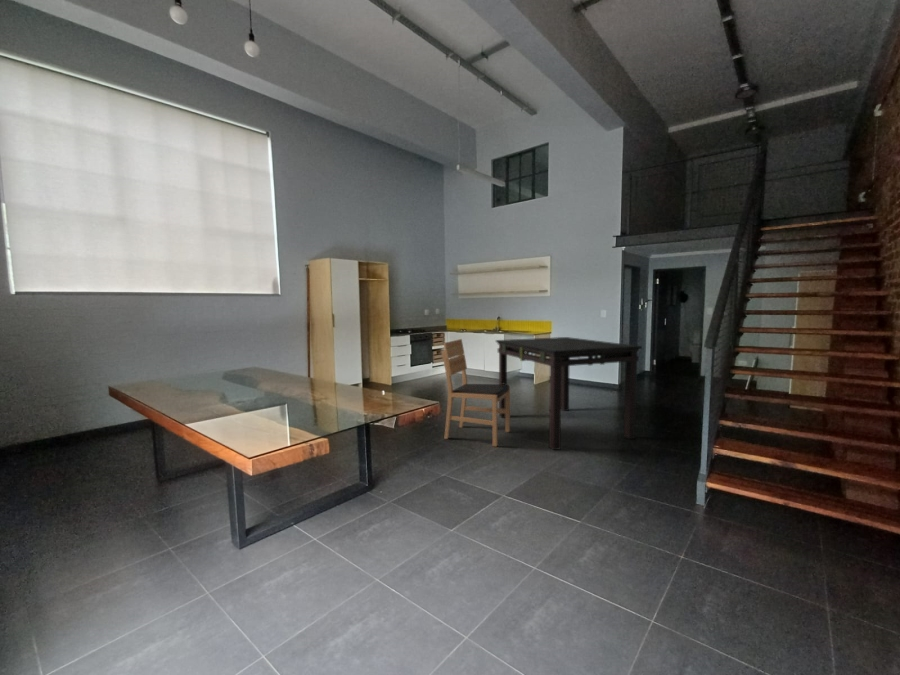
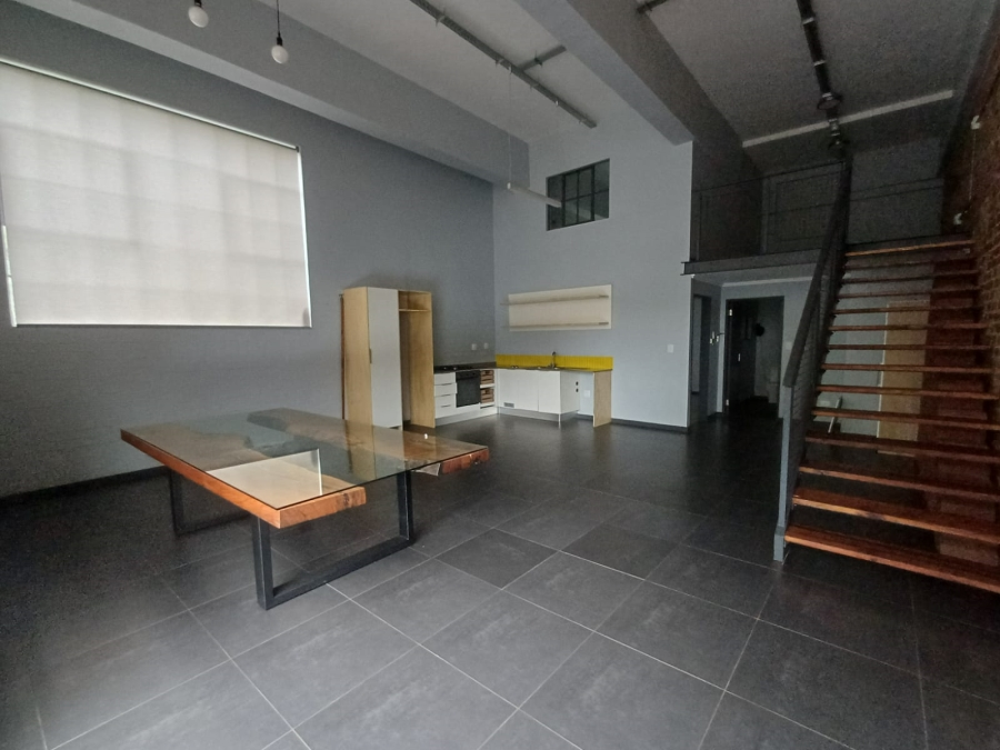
- chair (477, 388)
- dining table (560, 384)
